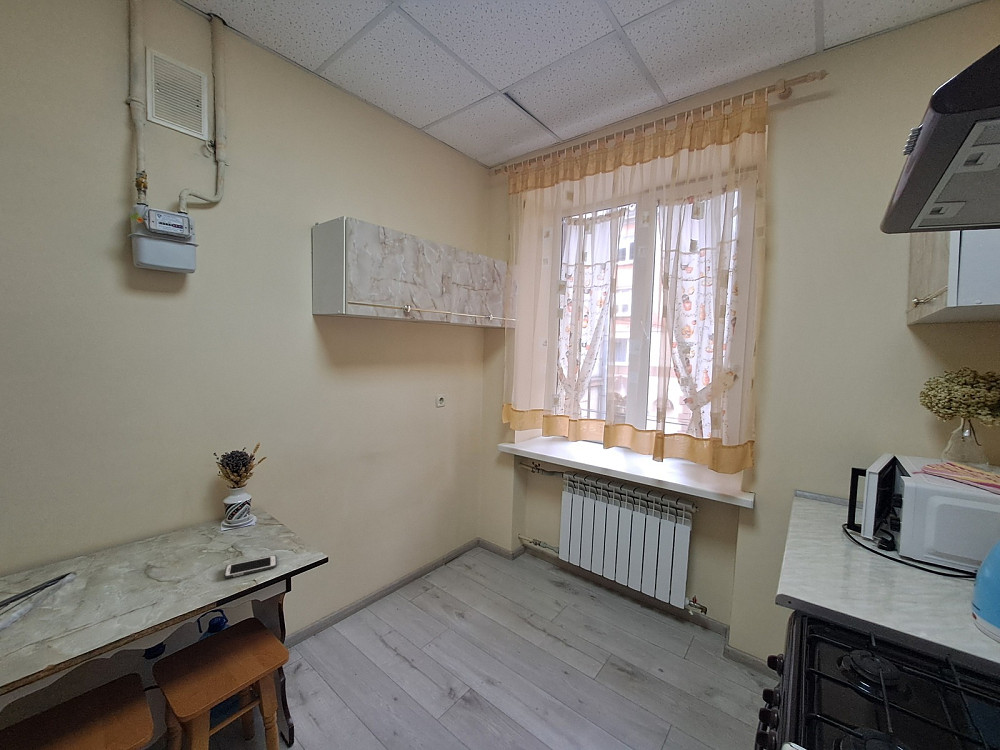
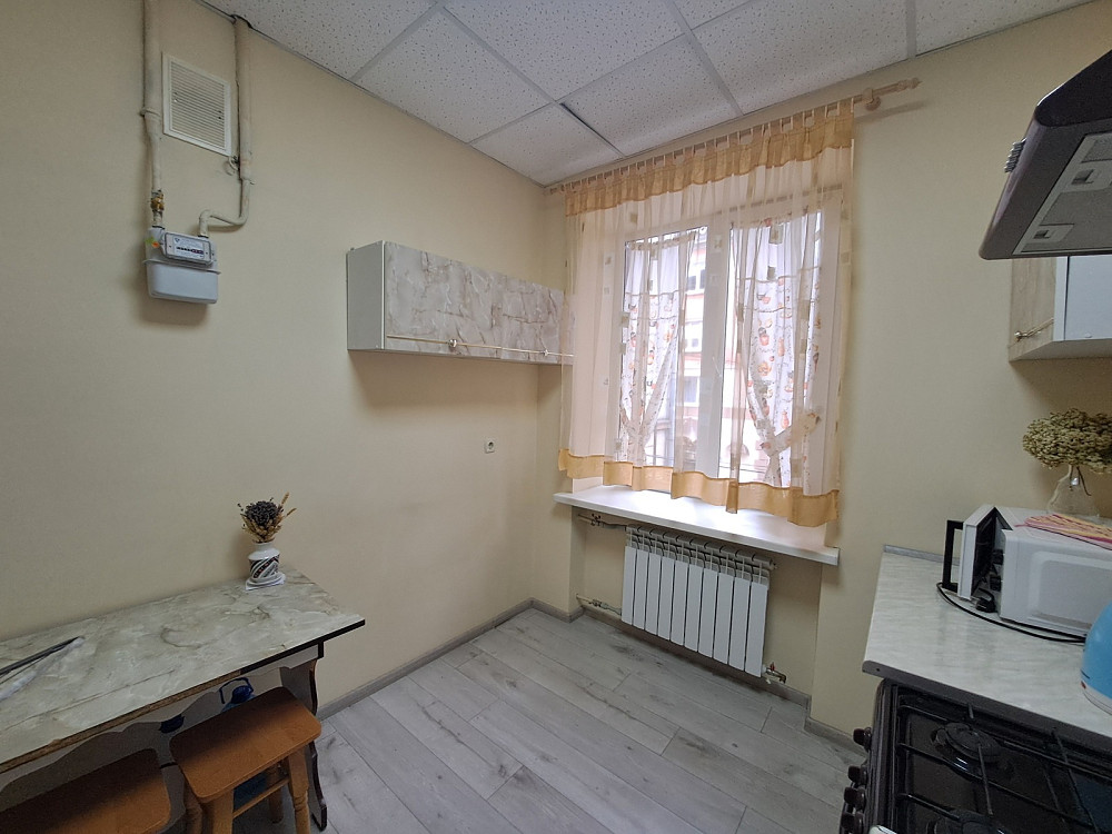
- cell phone (251, 566)
